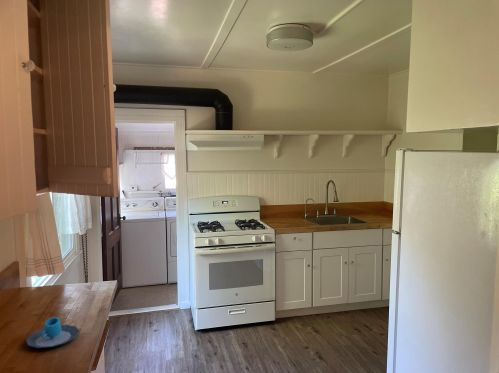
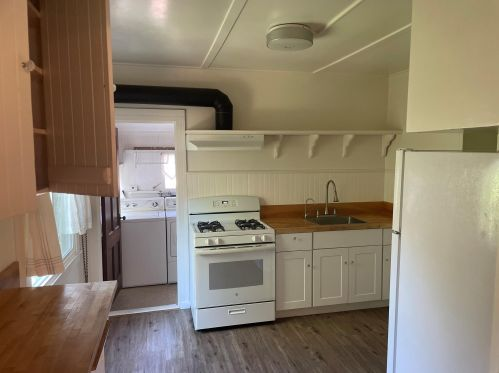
- mug (53, 329)
